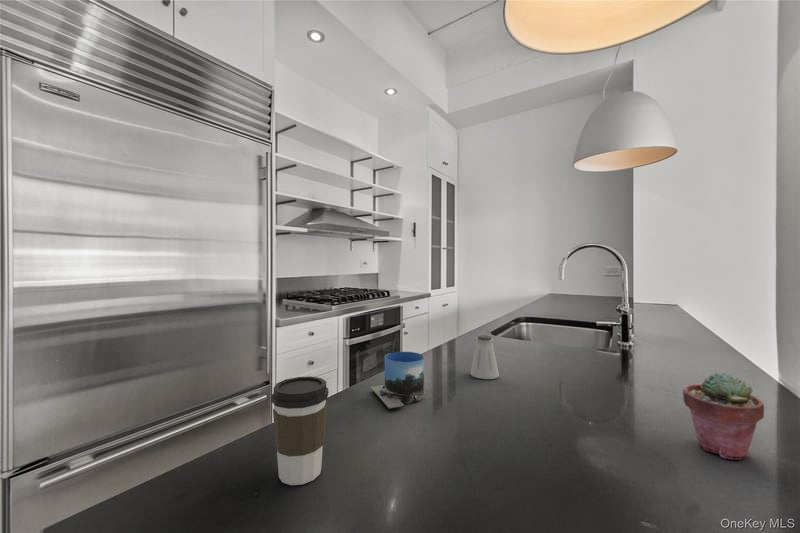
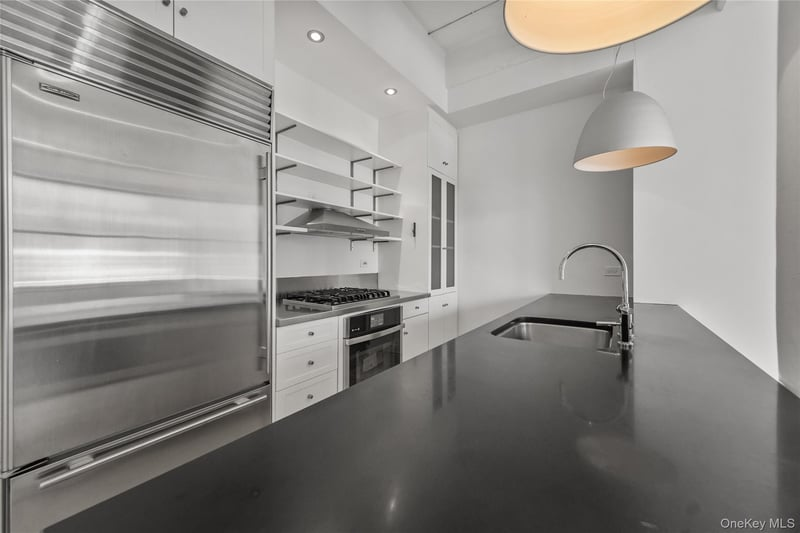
- coffee cup (300, 428)
- saltshaker (484, 355)
- mug (401, 377)
- potted succulent (721, 410)
